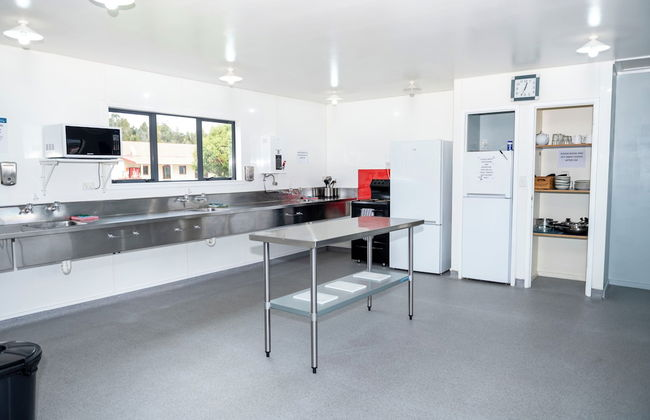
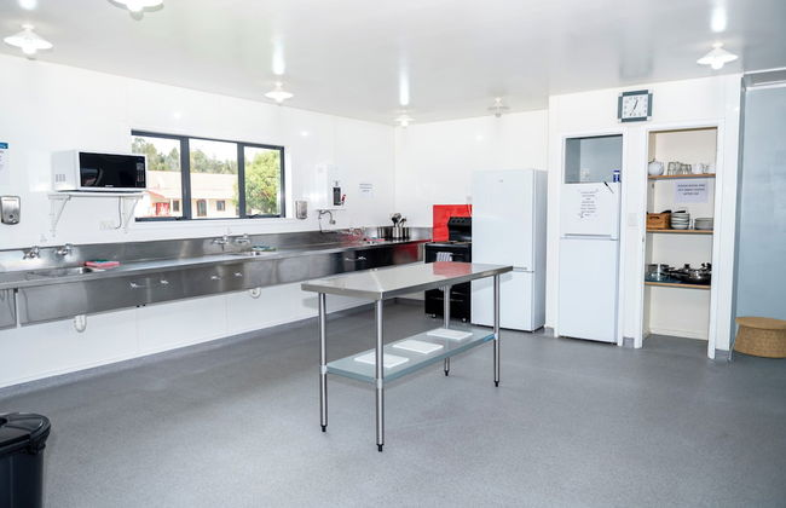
+ basket (762, 335)
